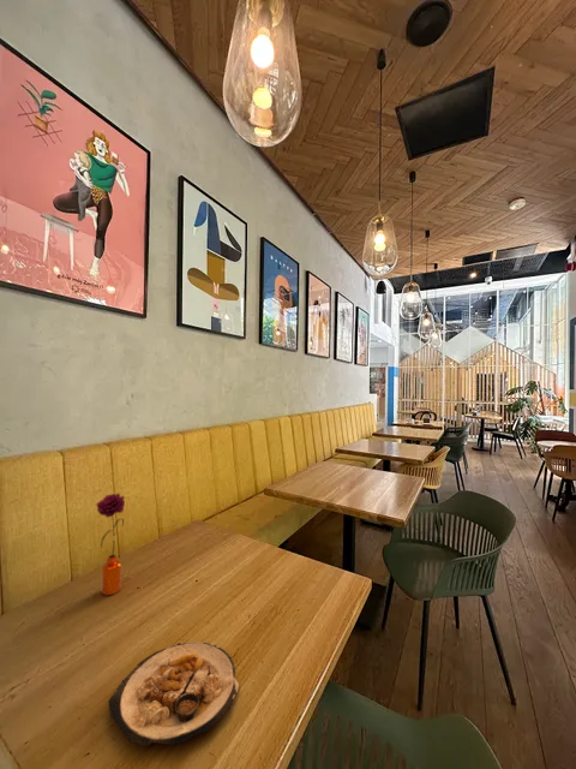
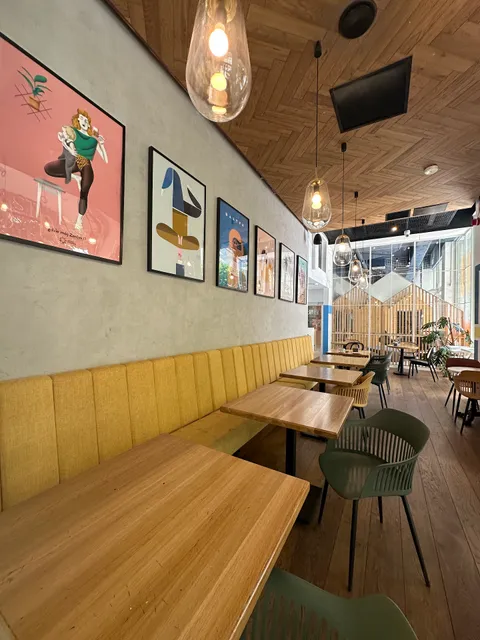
- flower (113, 543)
- food plate (179, 682)
